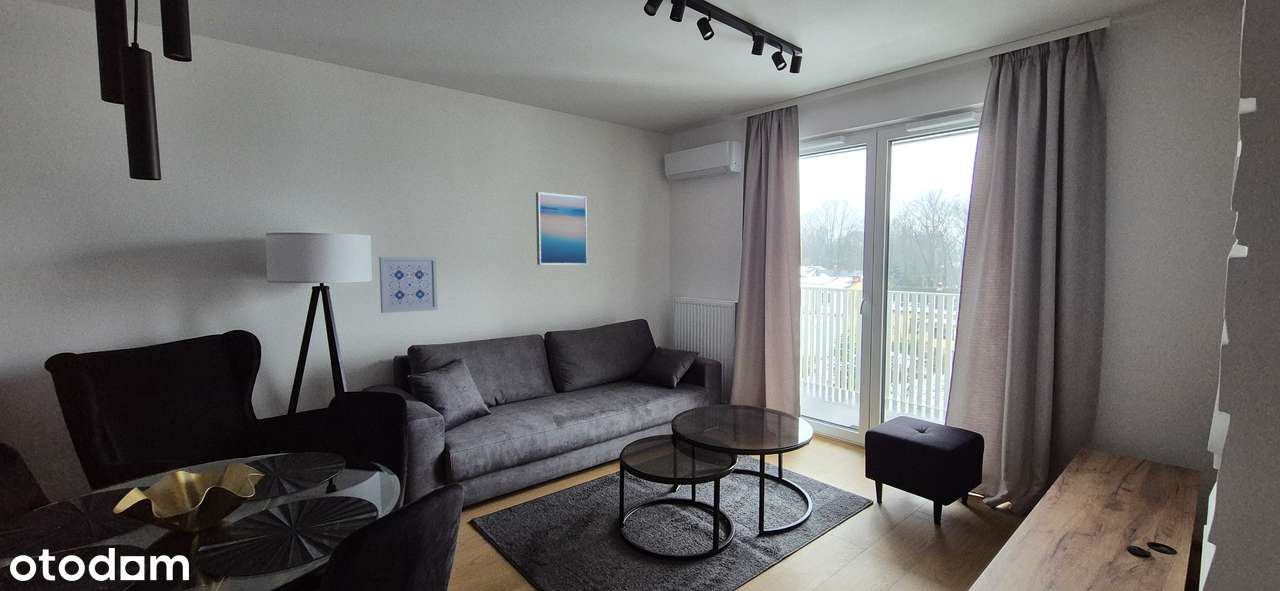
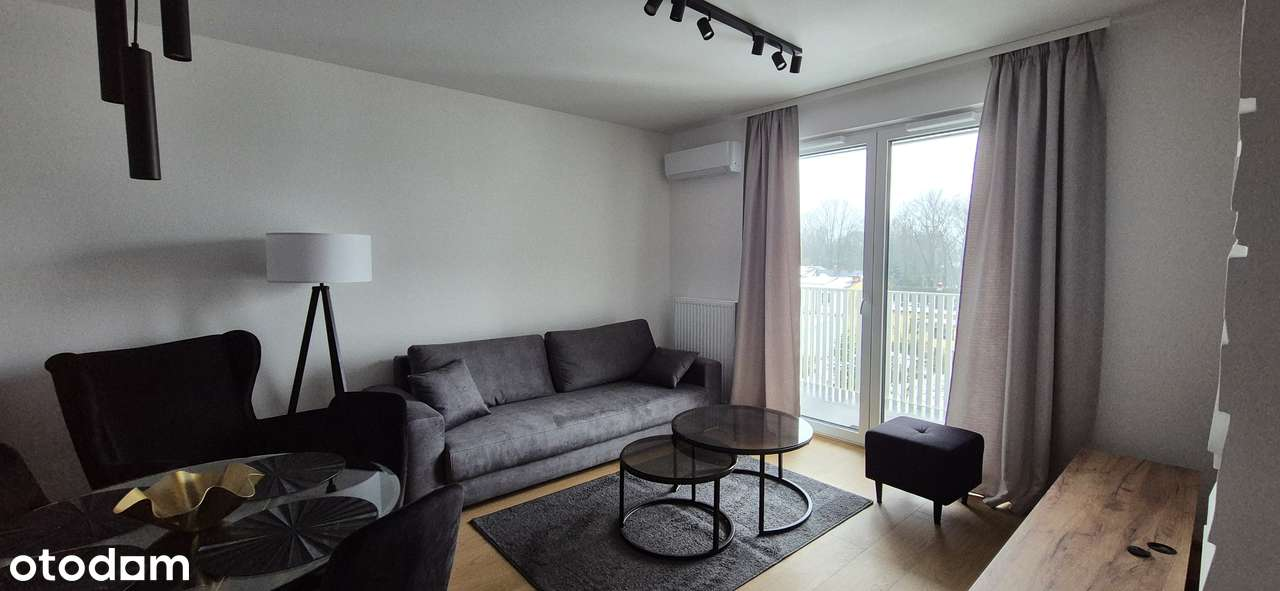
- wall art (409, 284)
- wall art (562, 229)
